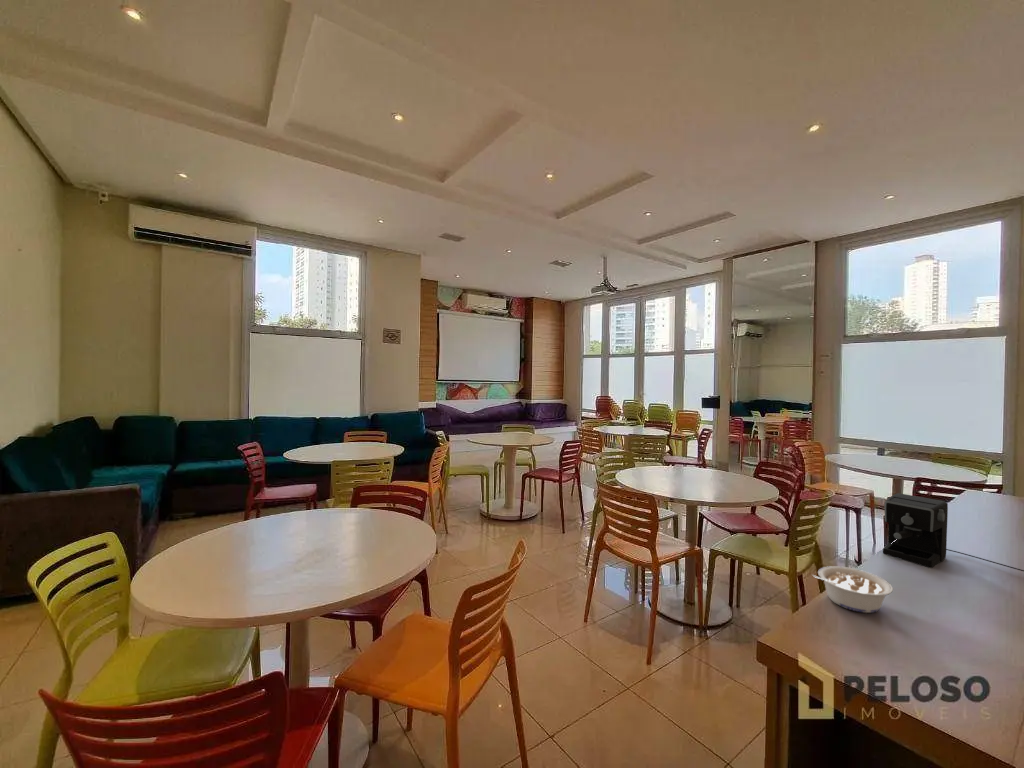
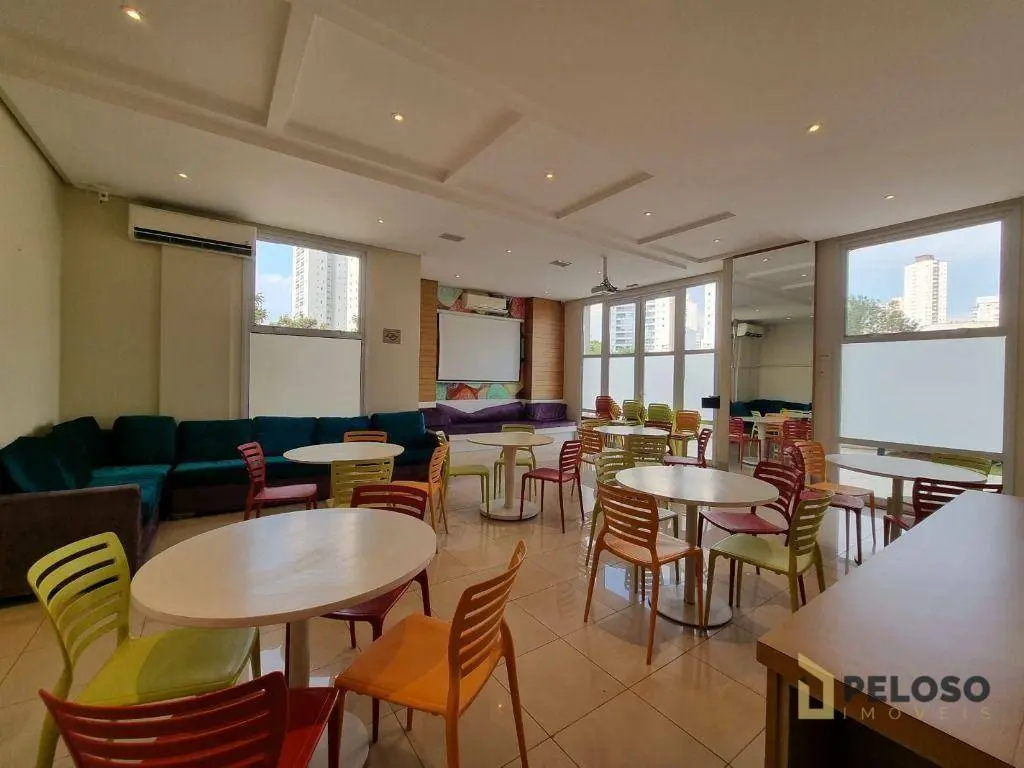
- coffee maker (946, 536)
- legume (852, 589)
